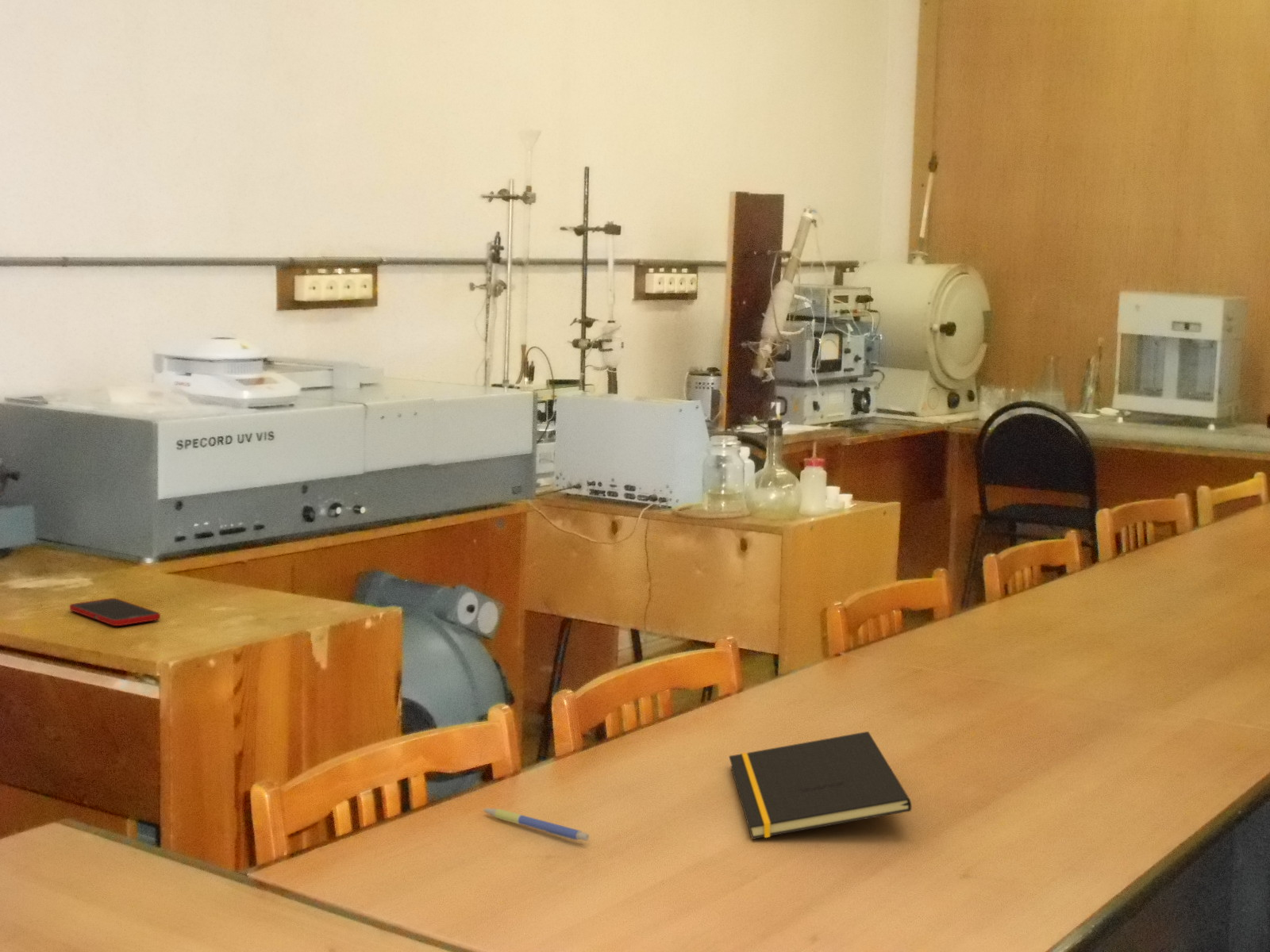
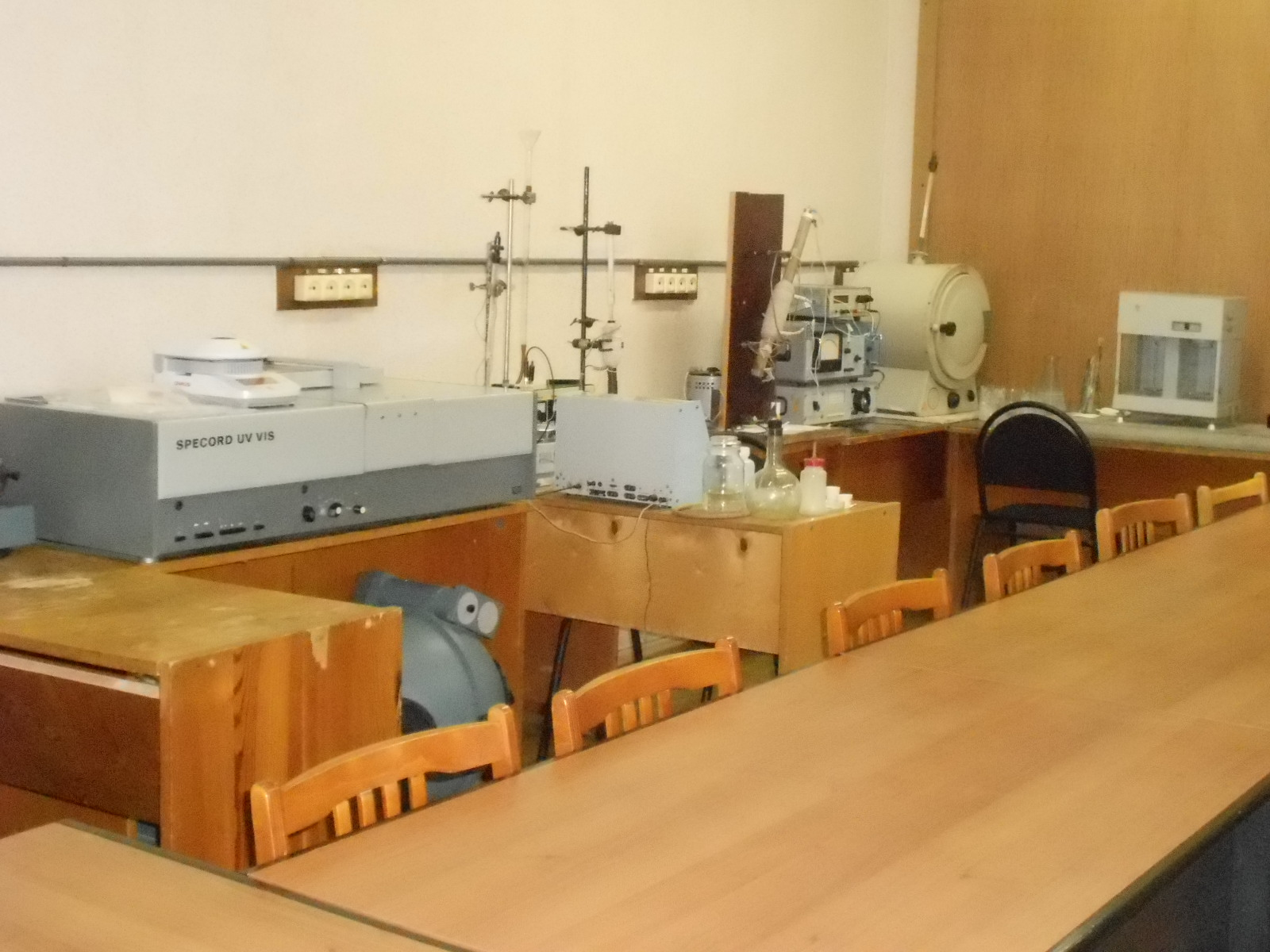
- notepad (814, 781)
- cell phone (114, 612)
- pen (533, 823)
